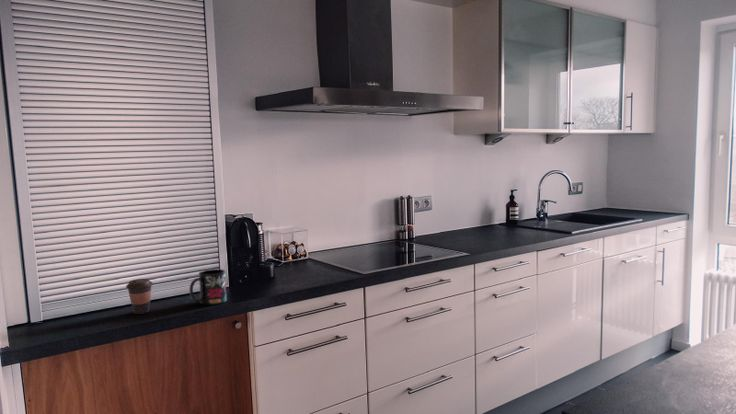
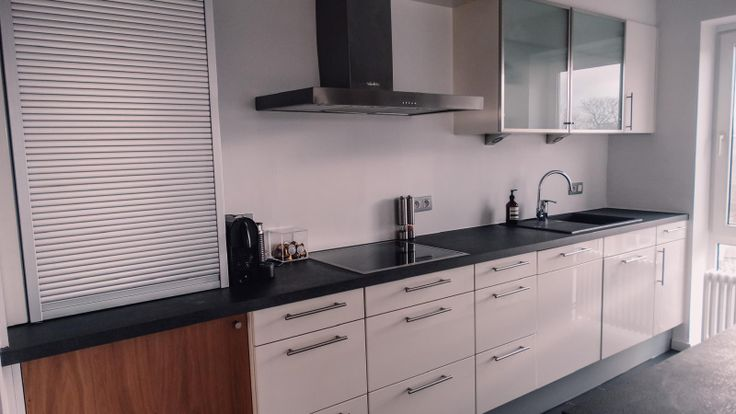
- mug (207, 287)
- coffee cup (140, 296)
